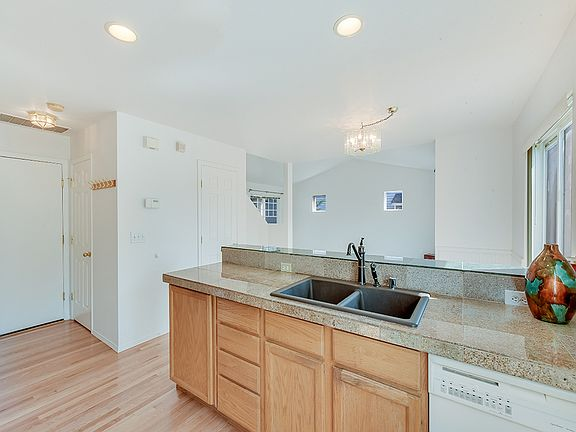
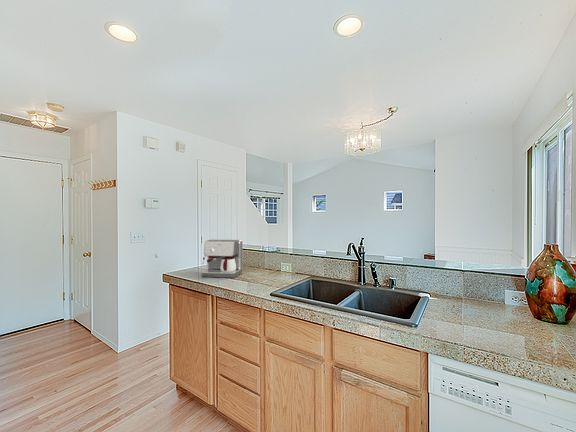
+ coffee maker (222, 257)
